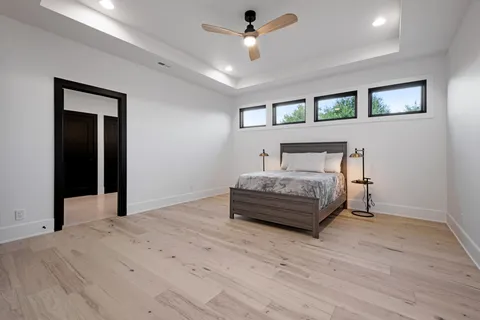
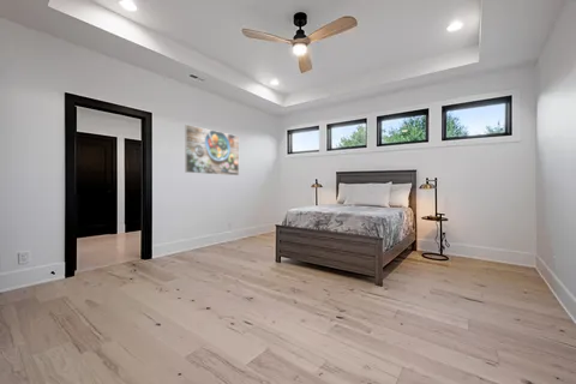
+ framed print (214, 152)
